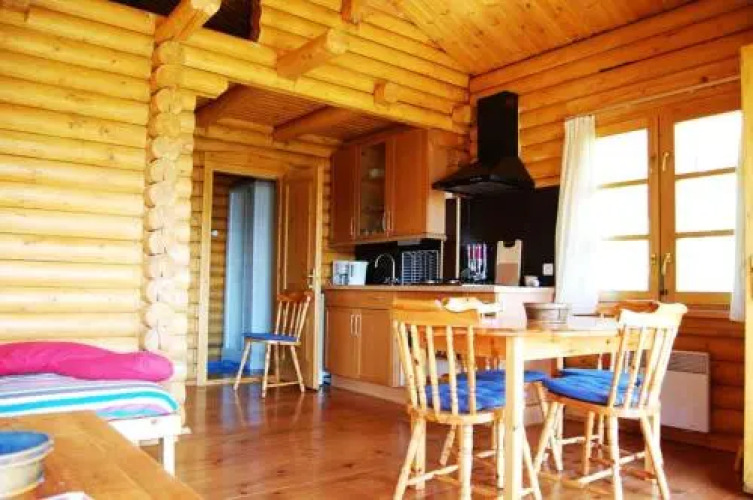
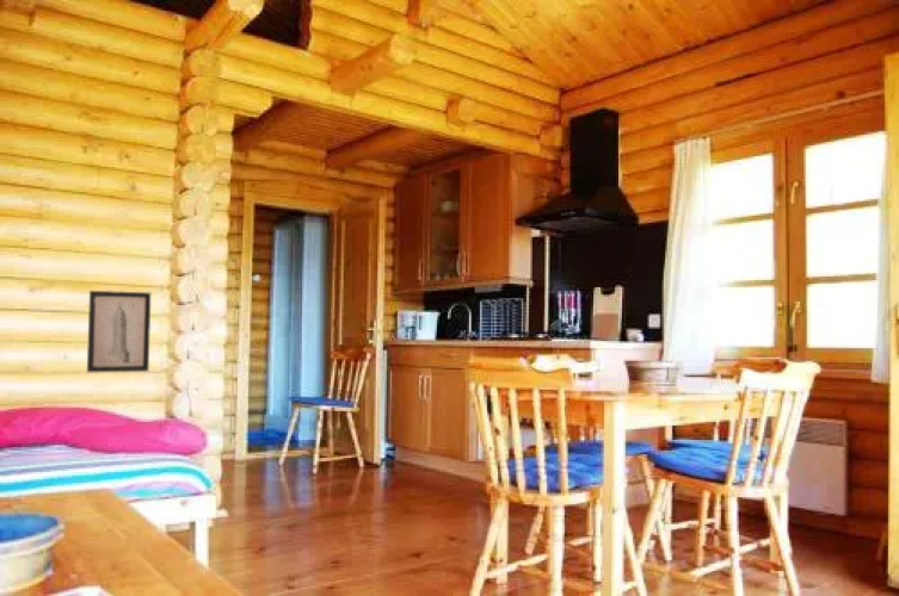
+ wall art (119, 331)
